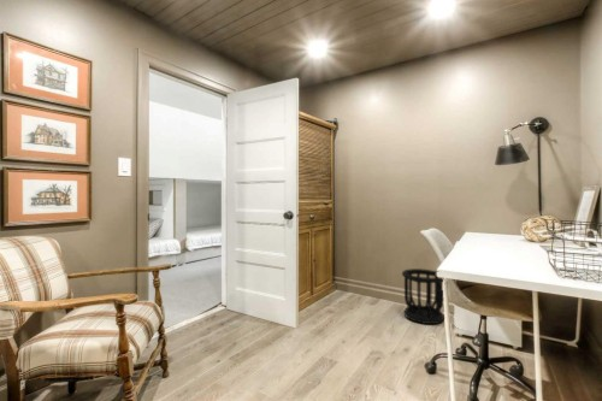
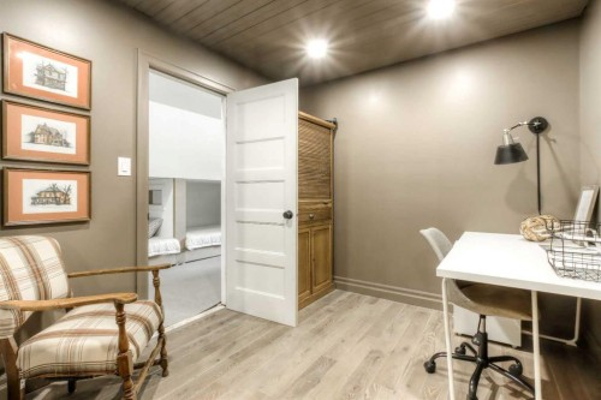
- wastebasket (426, 294)
